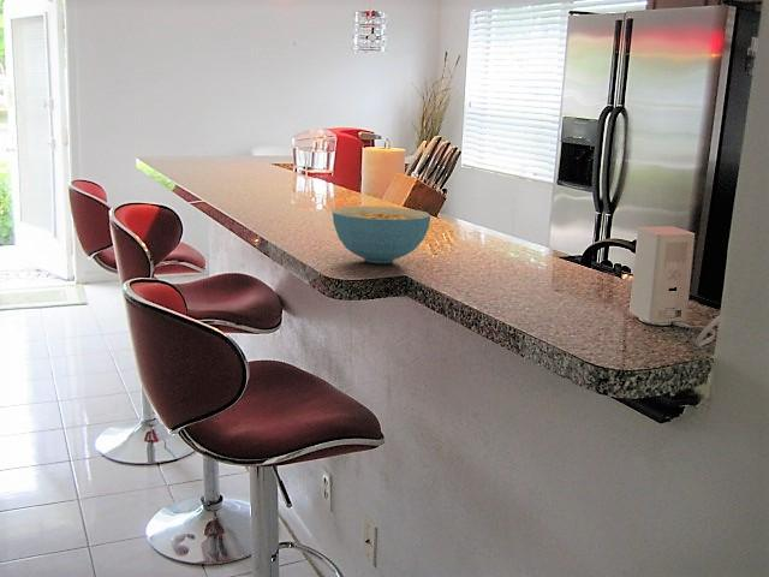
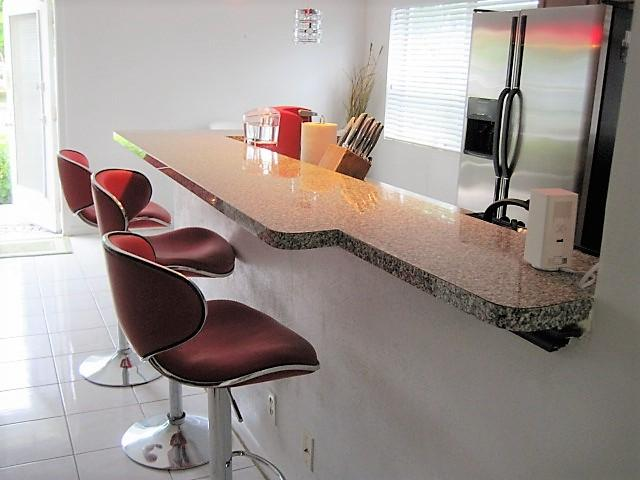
- cereal bowl (380, 236)
